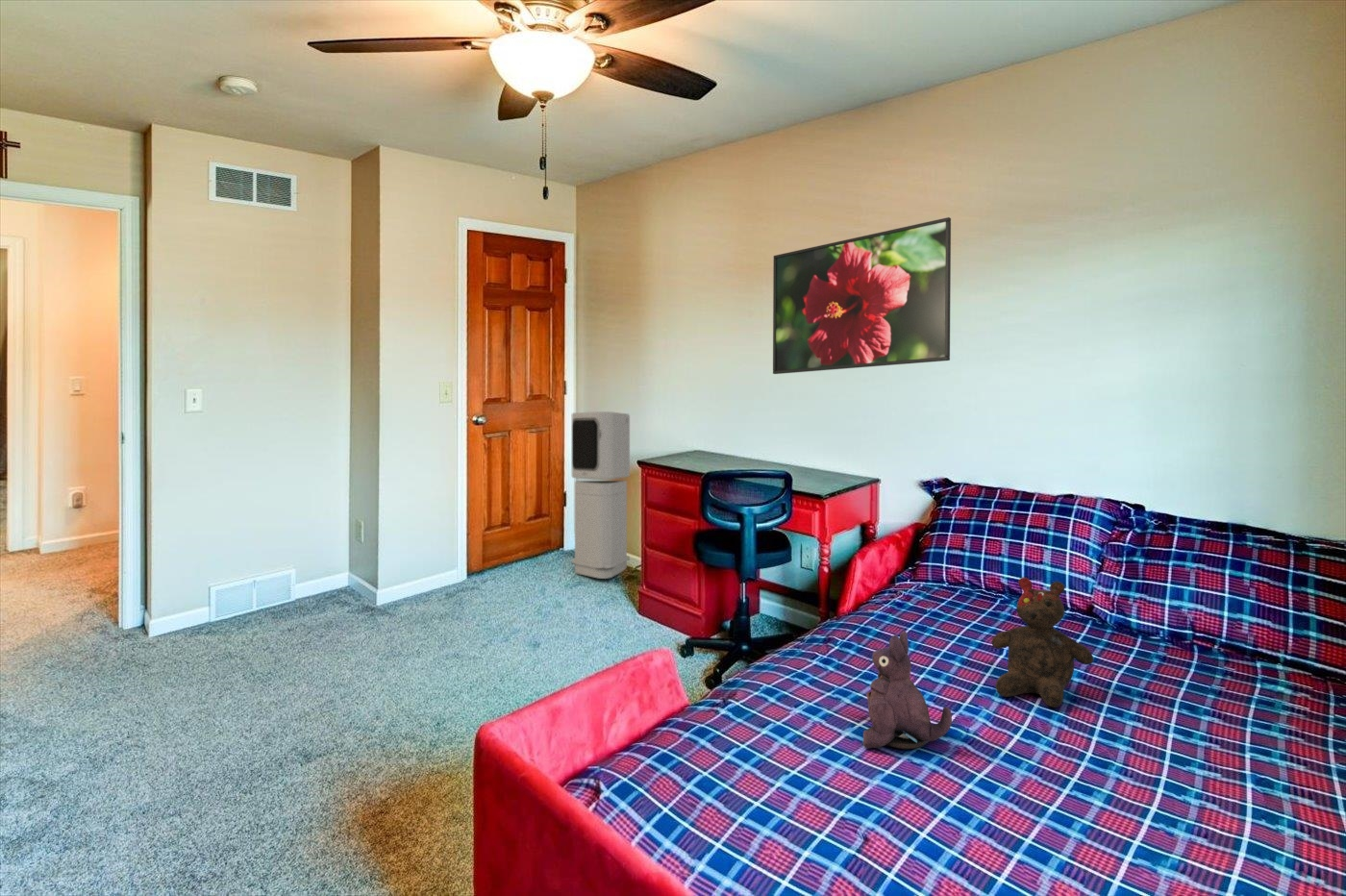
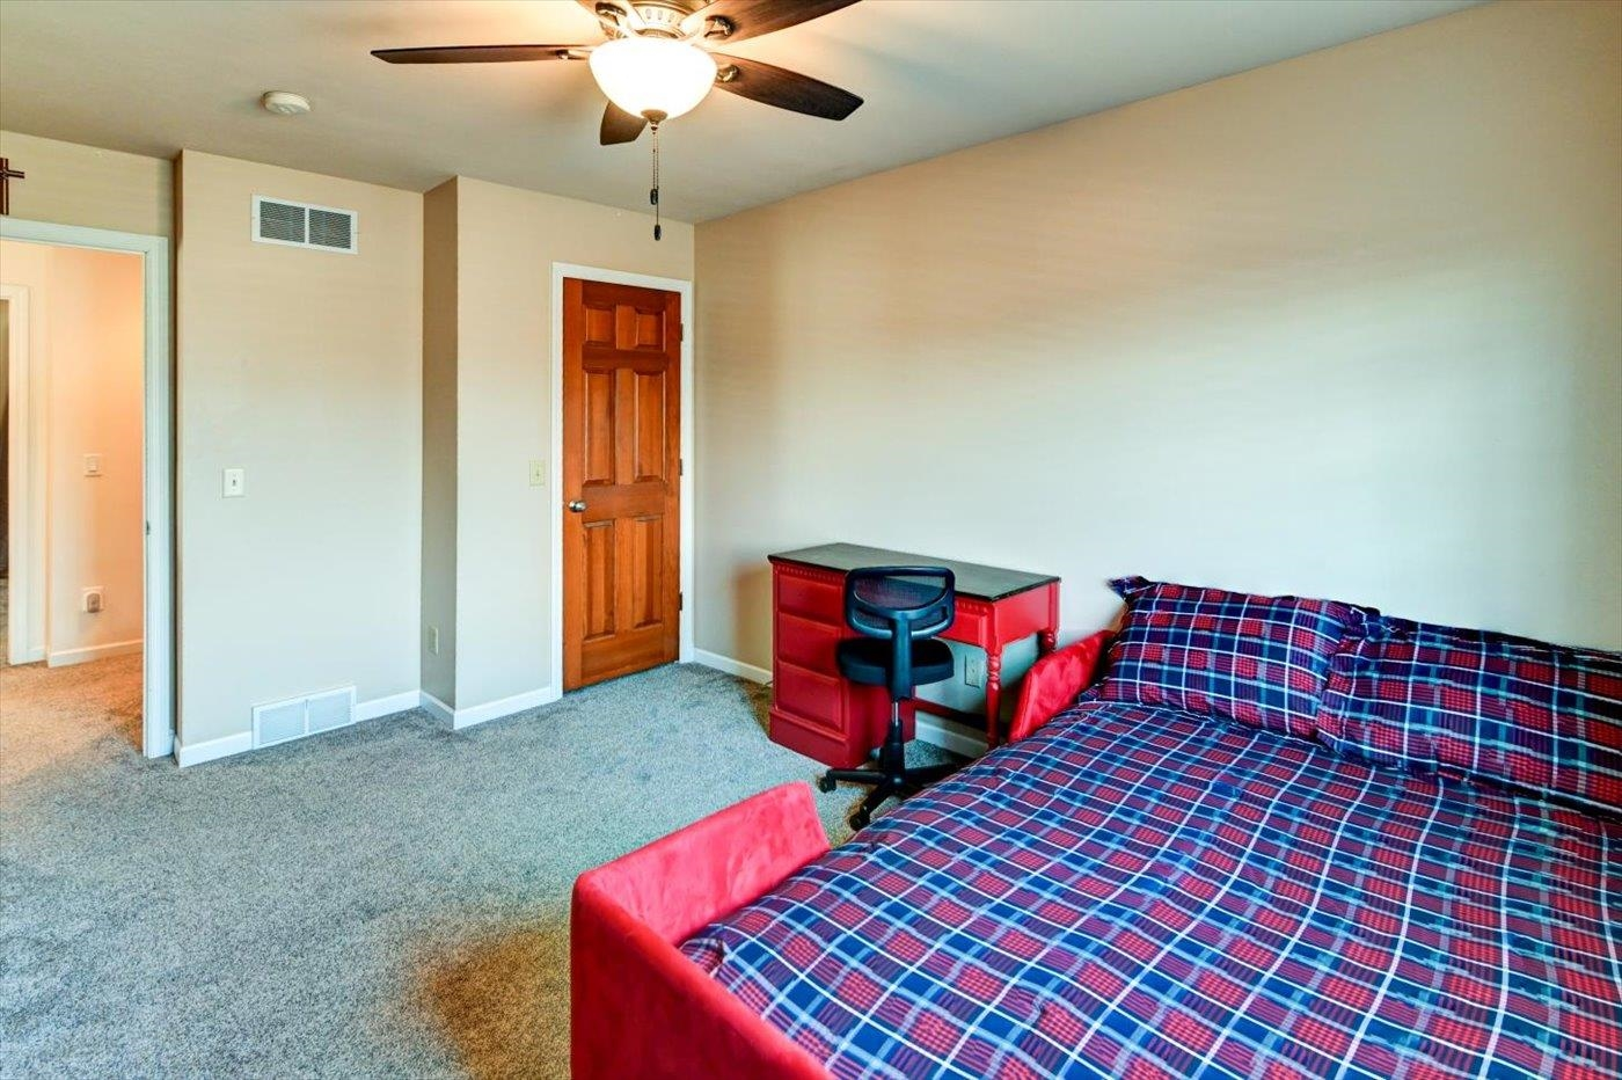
- teddy bear (1035, 637)
- plush toy (908, 688)
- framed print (853, 303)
- air purifier (607, 492)
